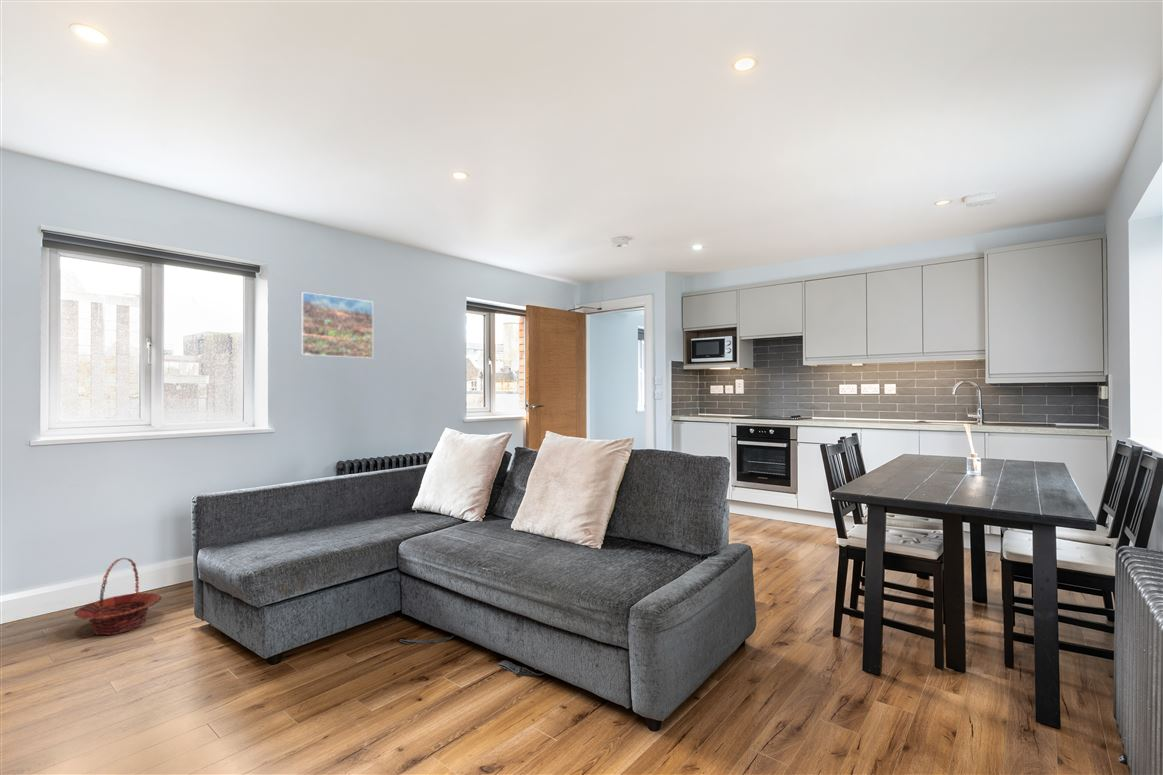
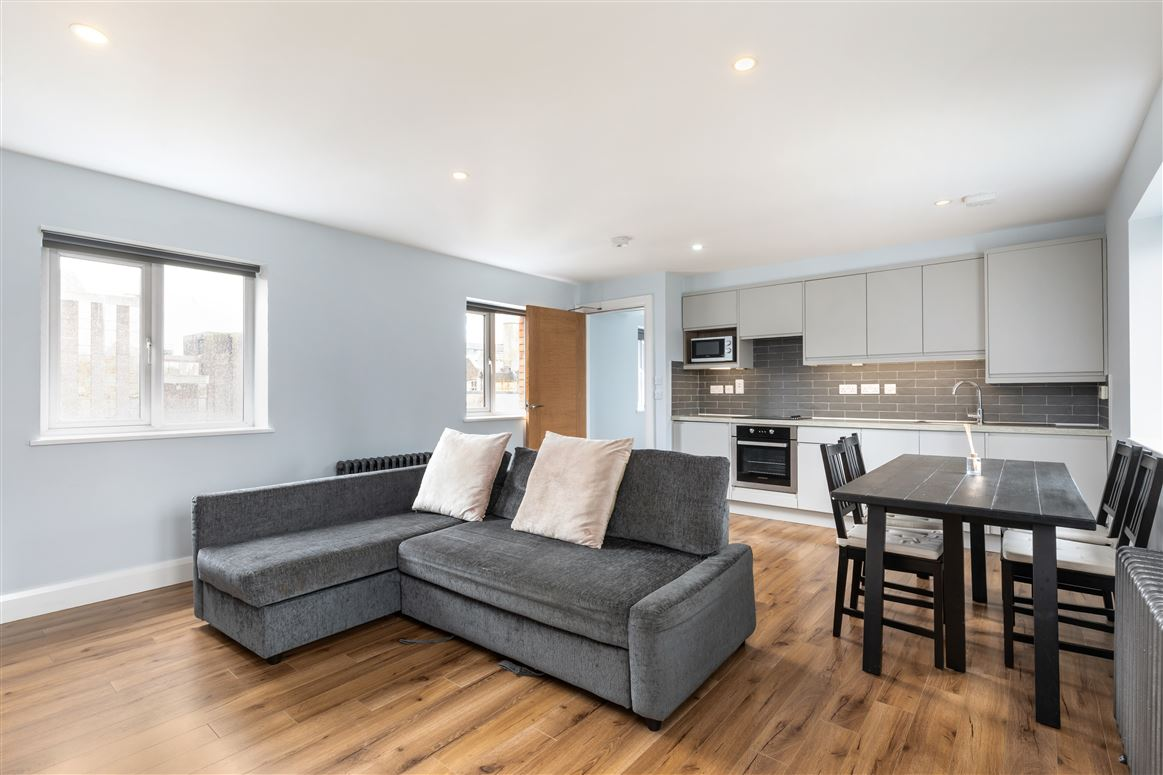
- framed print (338, 326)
- basket (121, 595)
